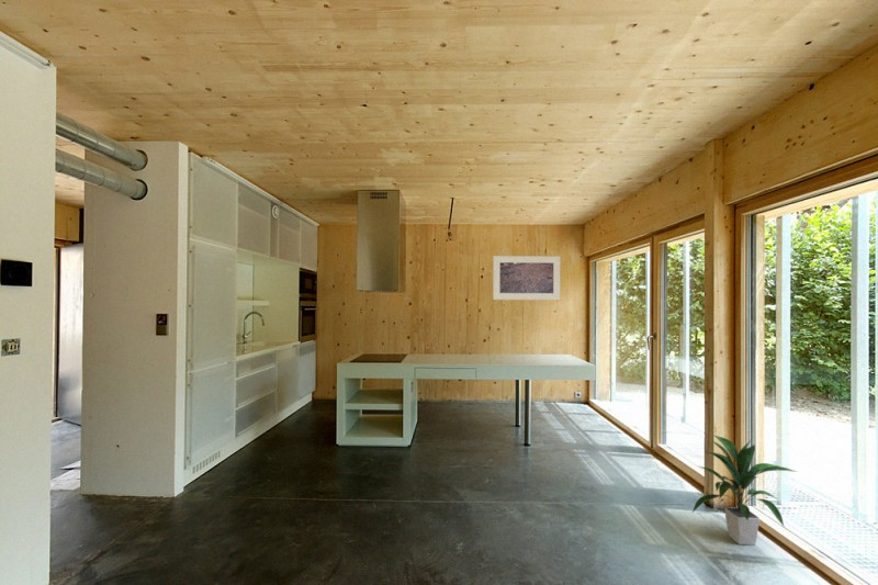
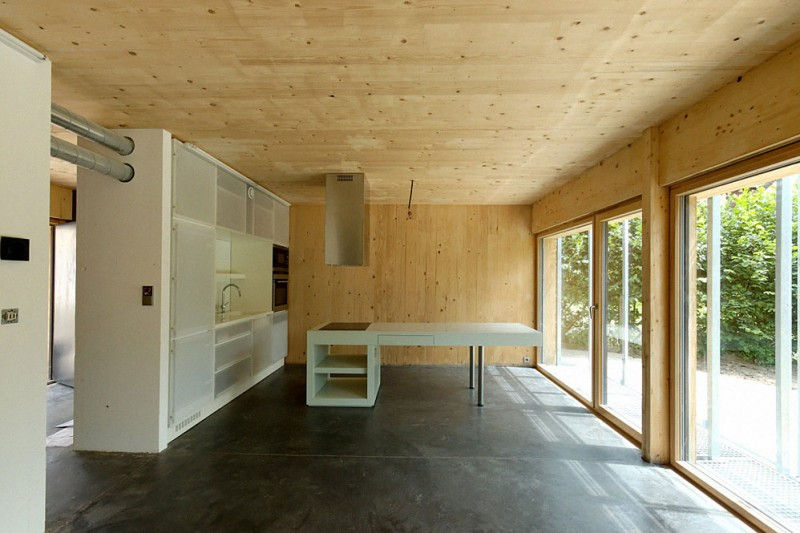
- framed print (526, 278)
- indoor plant (736, 486)
